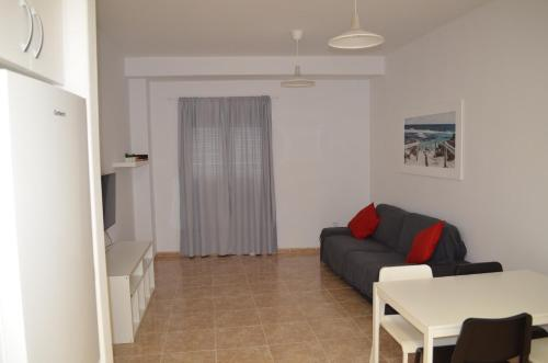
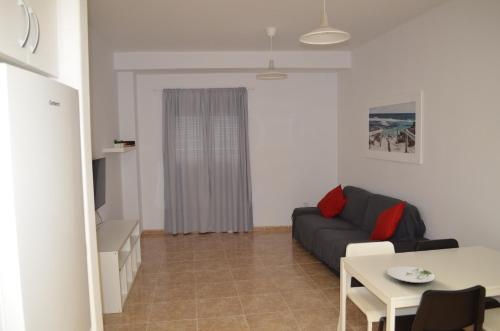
+ plate (410, 276)
